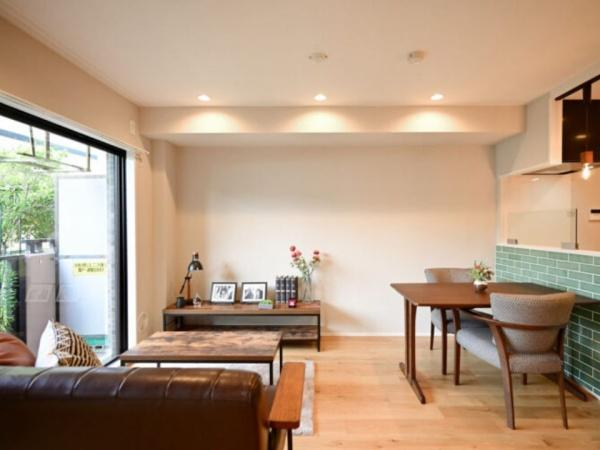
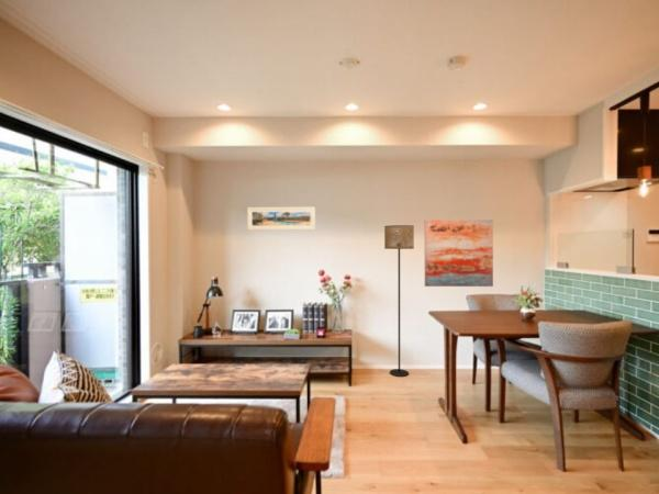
+ wall art (458, 252)
+ floor lamp (399, 299)
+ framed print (281, 218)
